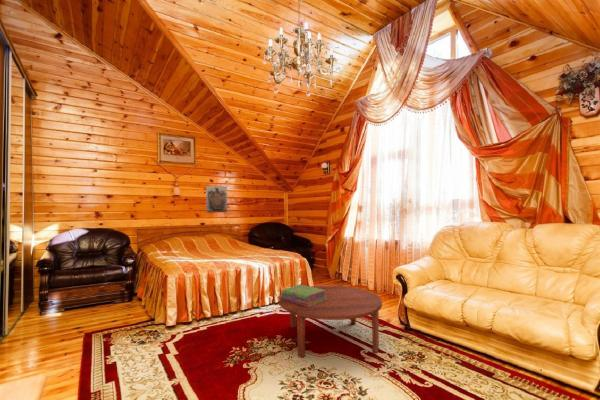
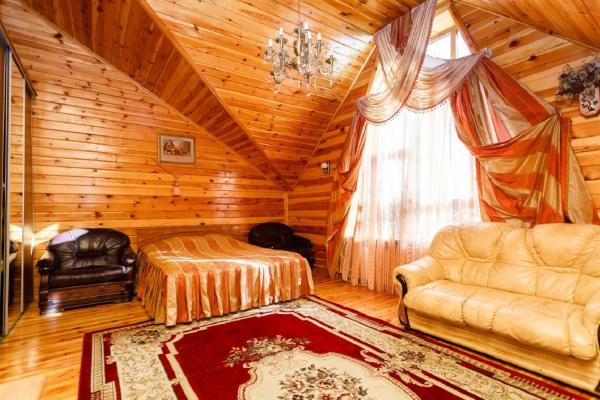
- wall sculpture (217, 199)
- coffee table (330, 318)
- stack of books (303, 294)
